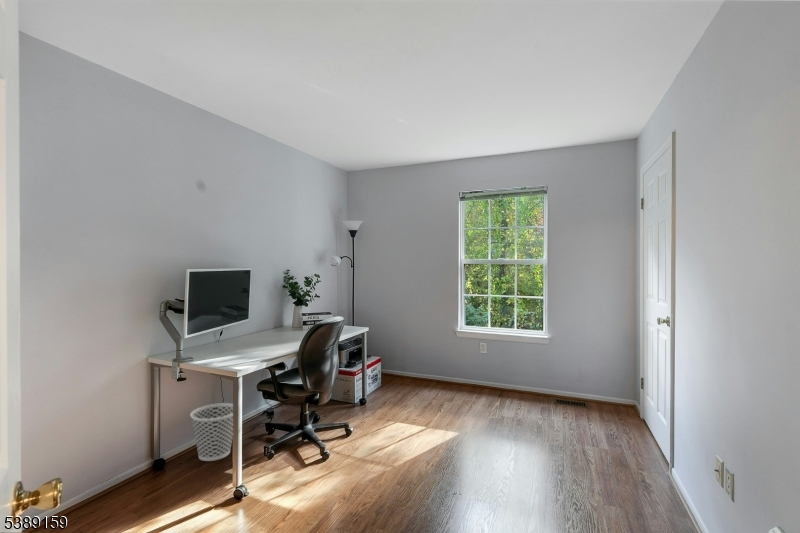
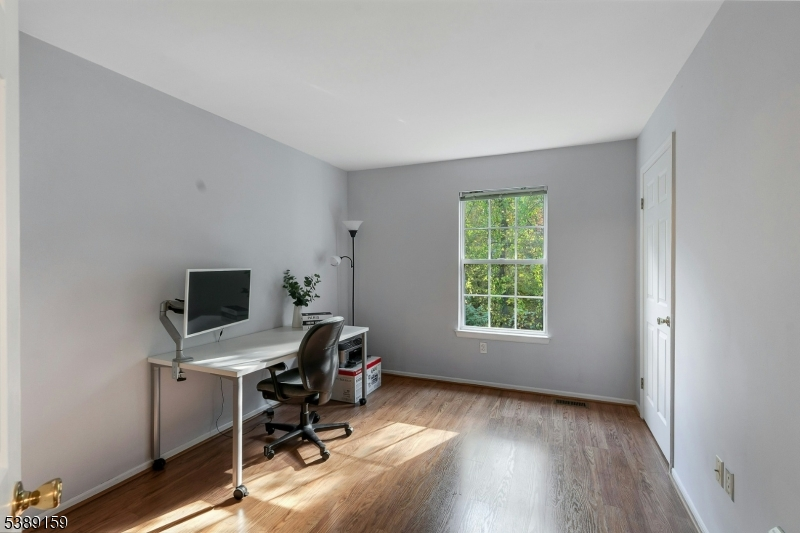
- wastebasket (215, 432)
